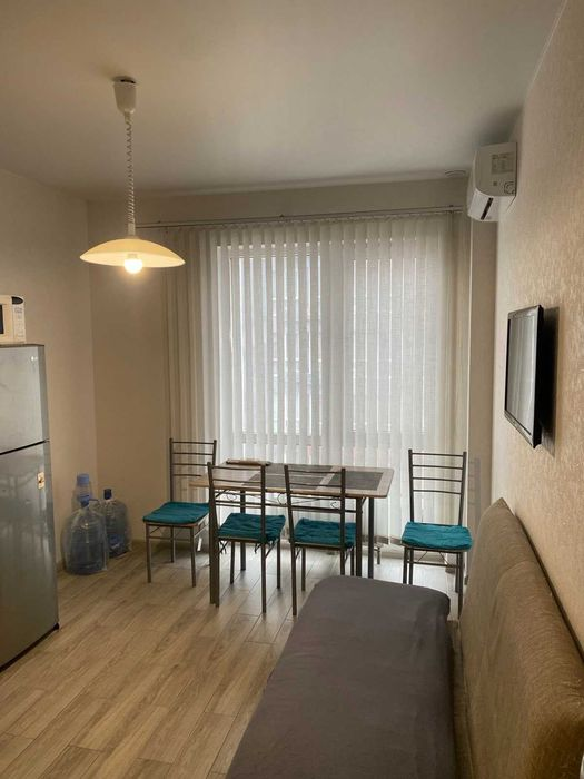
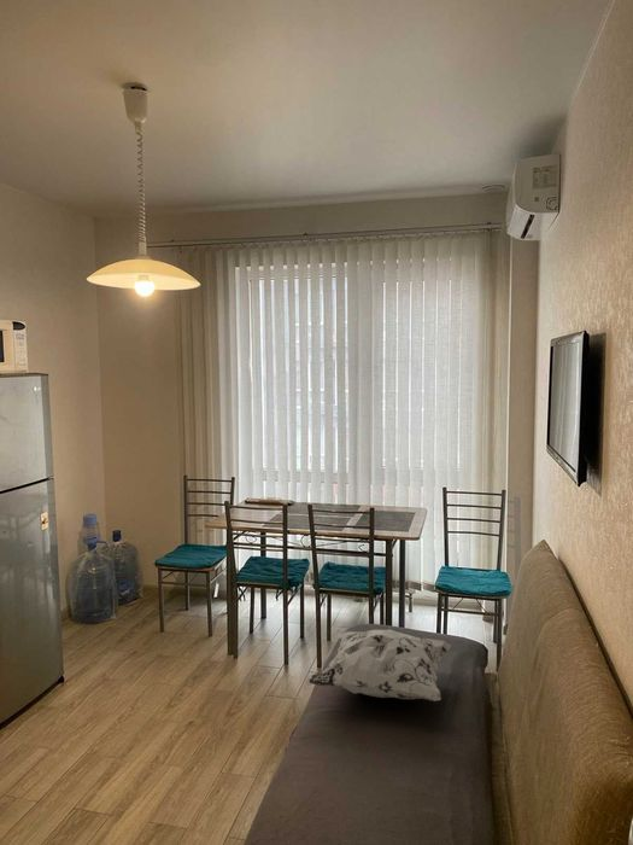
+ decorative pillow (383, 663)
